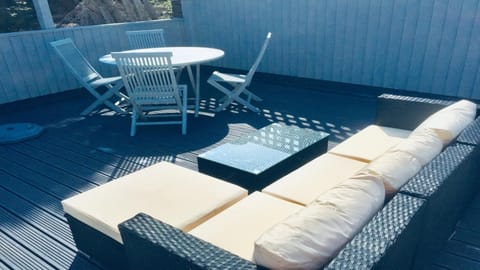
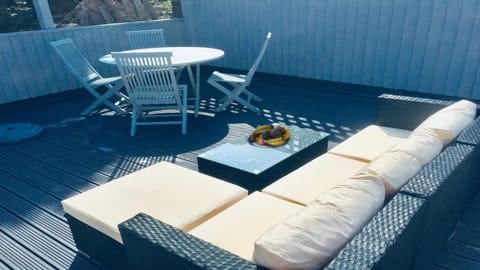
+ fruit bowl (268, 132)
